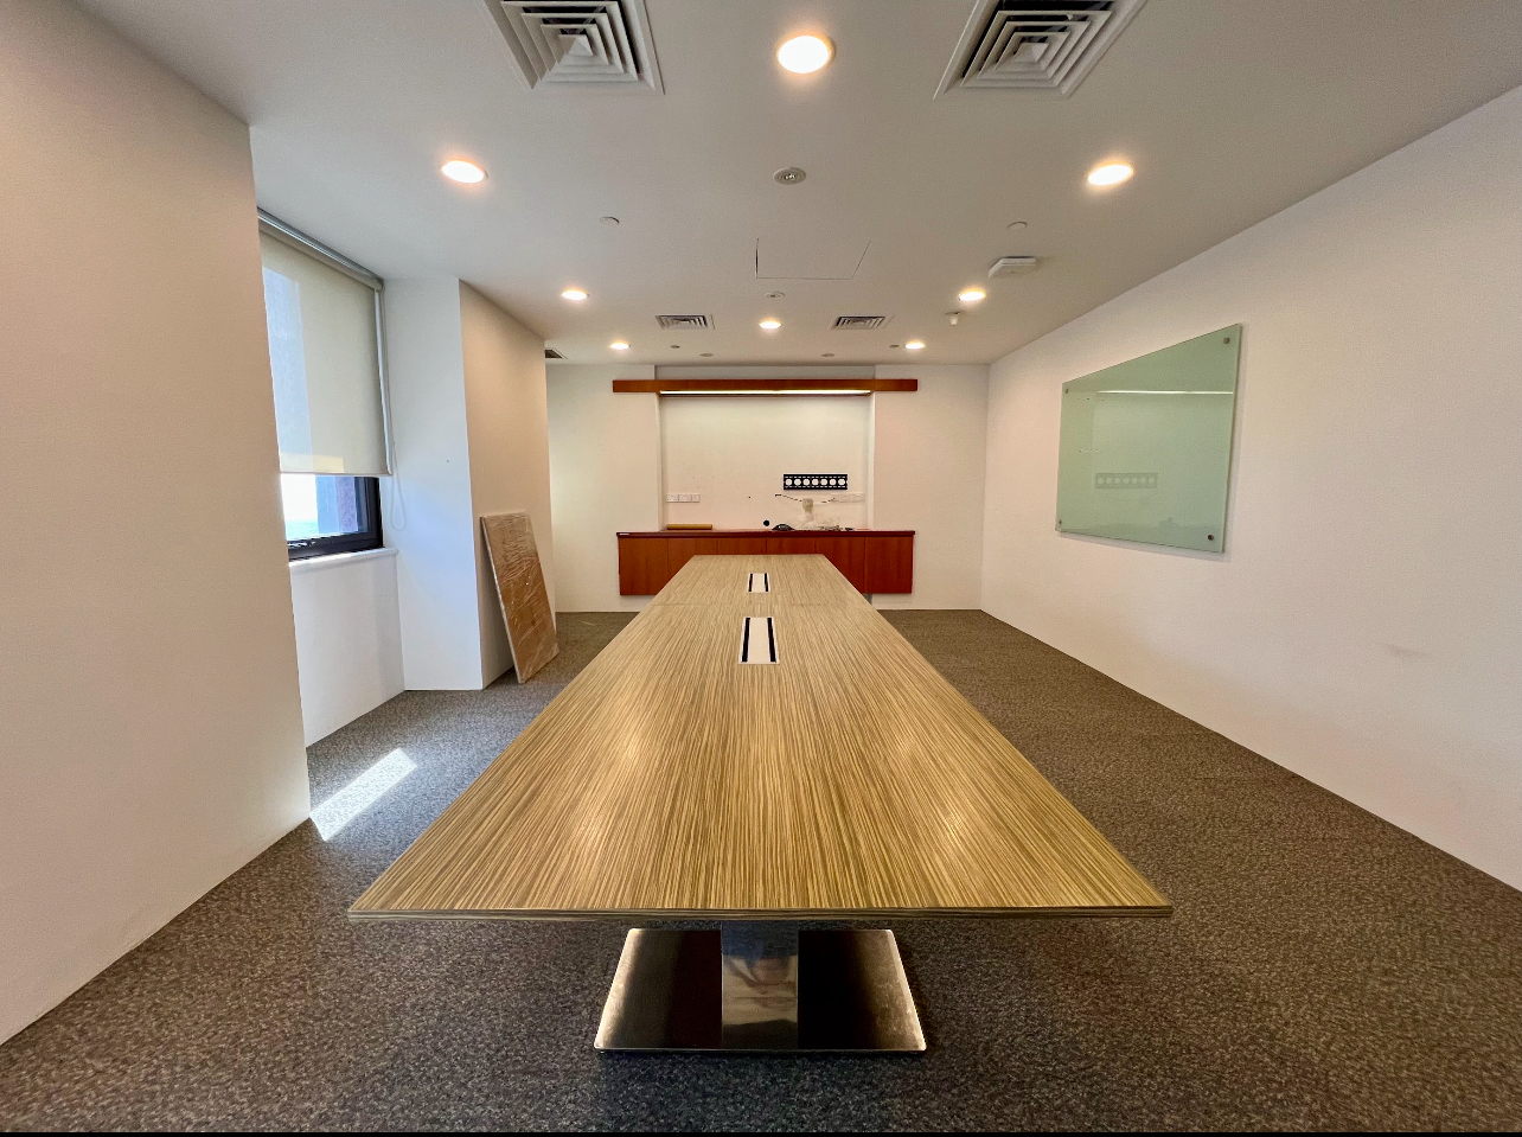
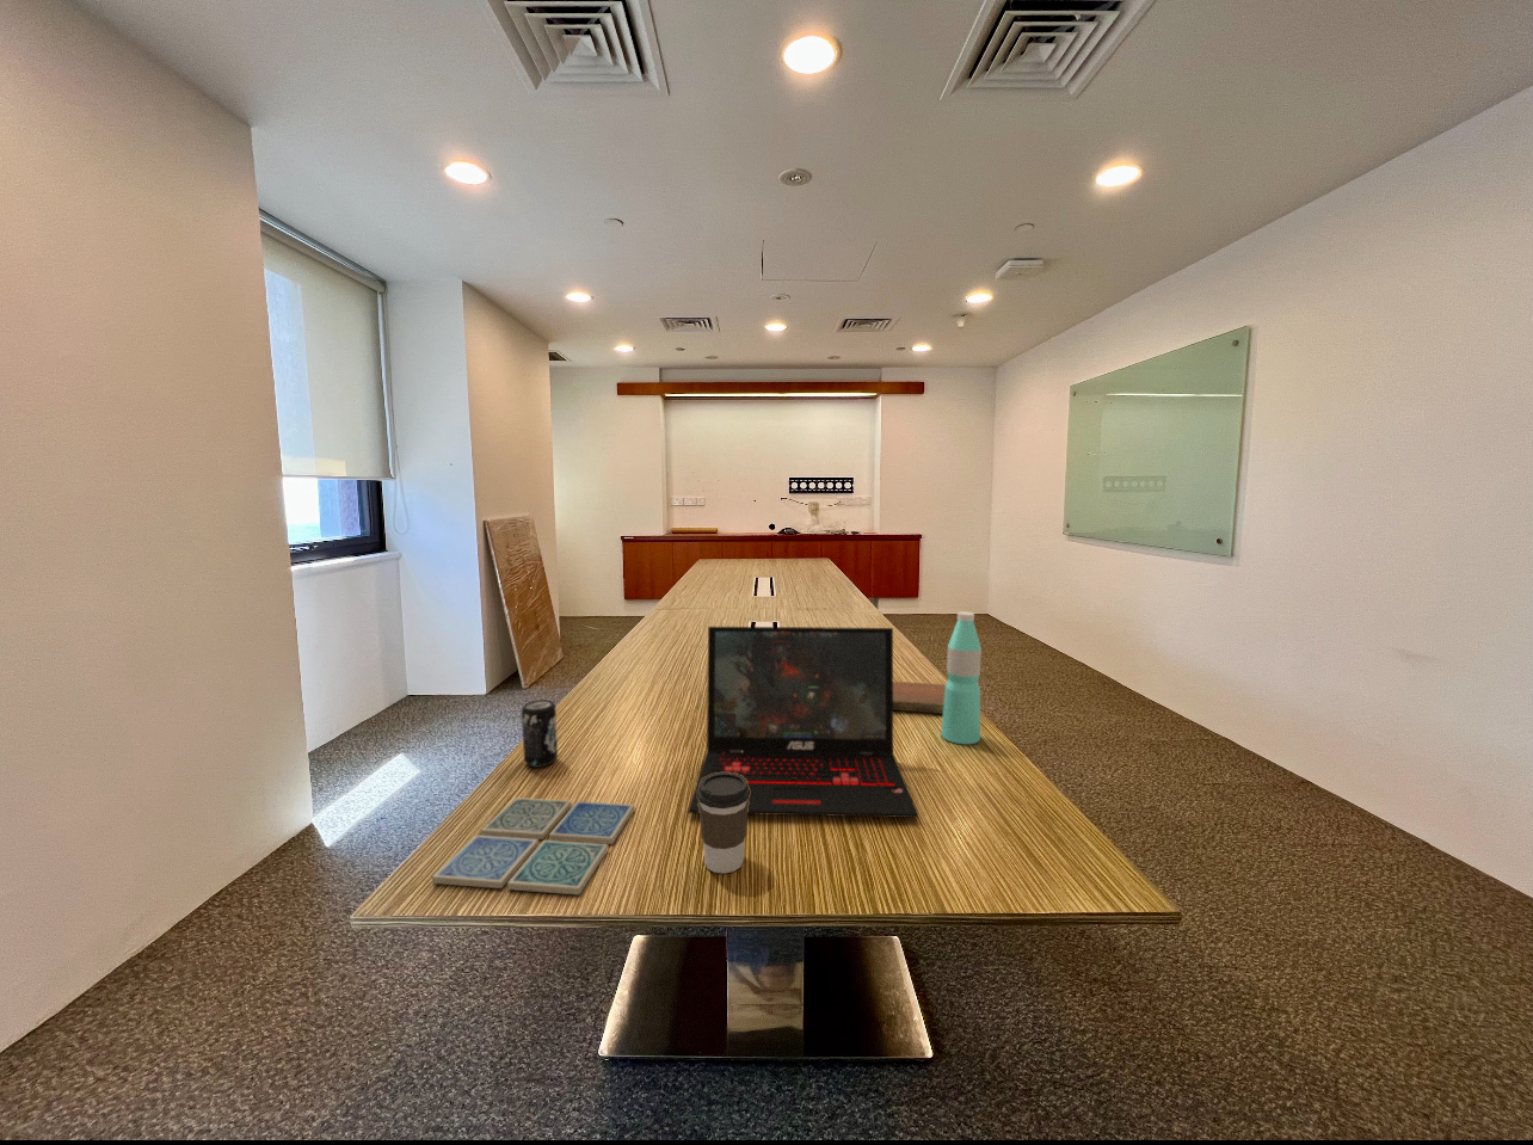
+ coffee cup (724, 823)
+ beverage can (540, 734)
+ water bottle (962, 675)
+ laptop (801, 713)
+ drink coaster (543, 841)
+ notebook (920, 696)
